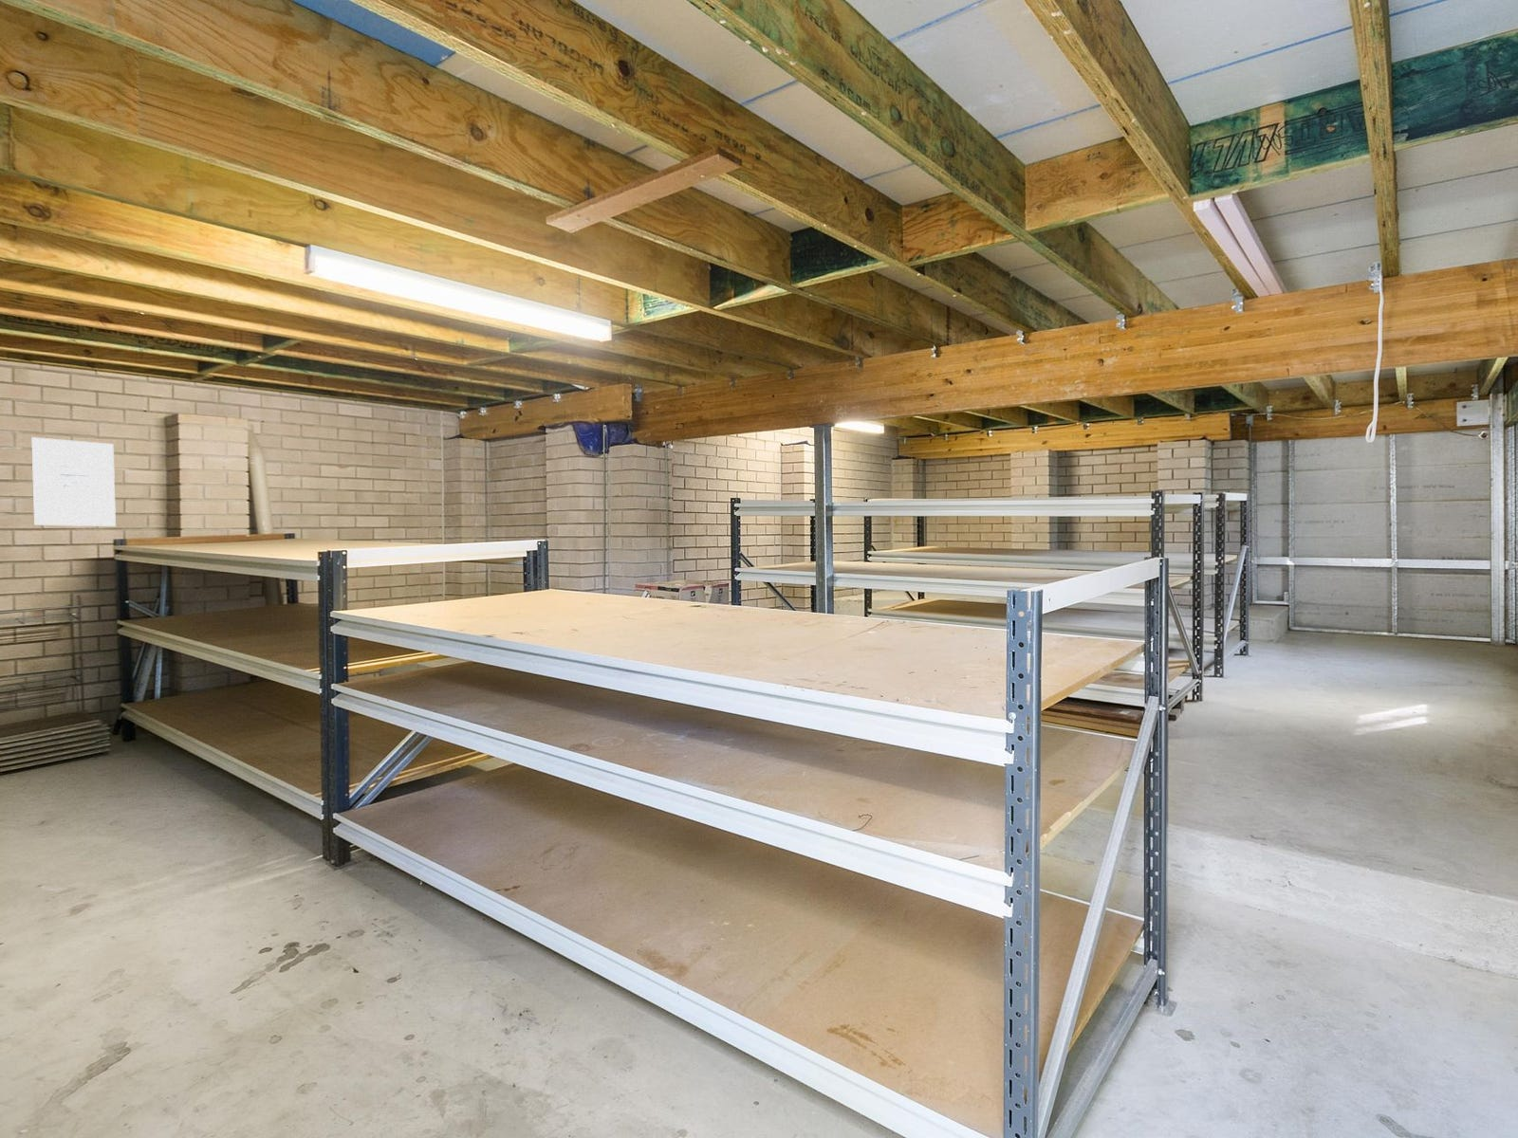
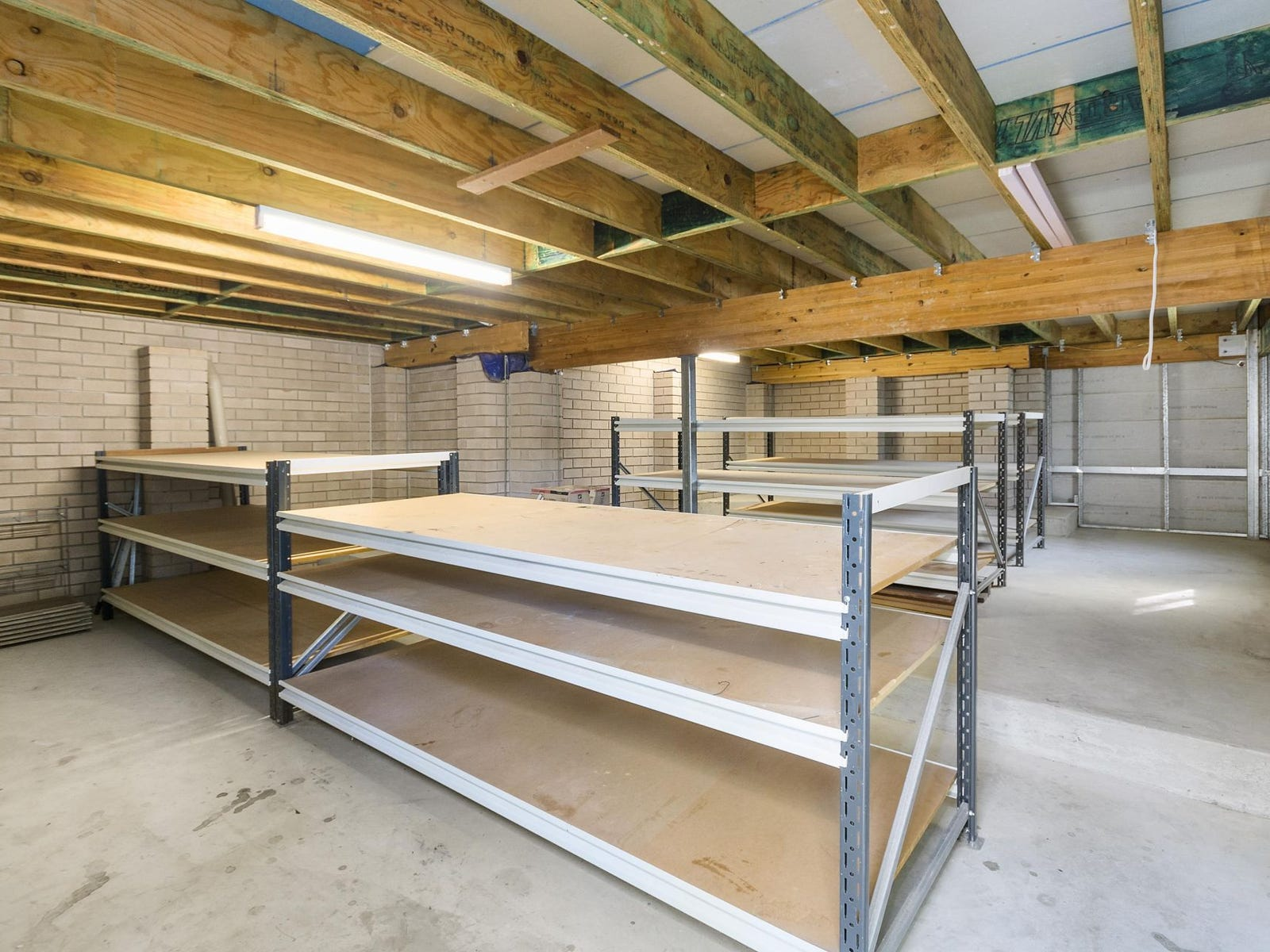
- wall art (75, 483)
